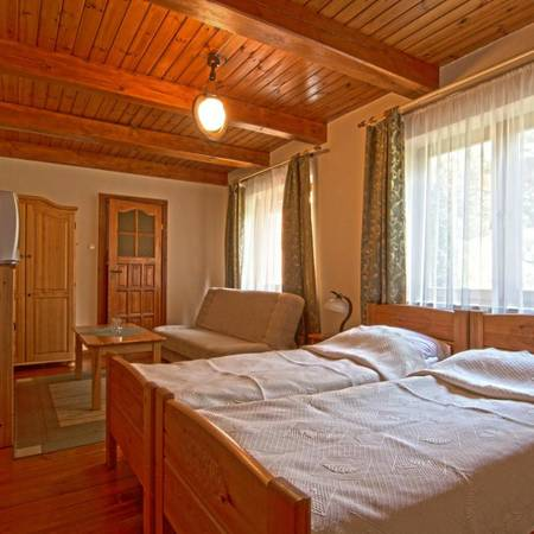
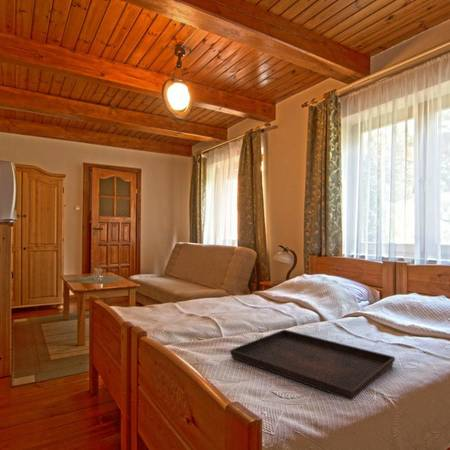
+ serving tray (310, 357)
